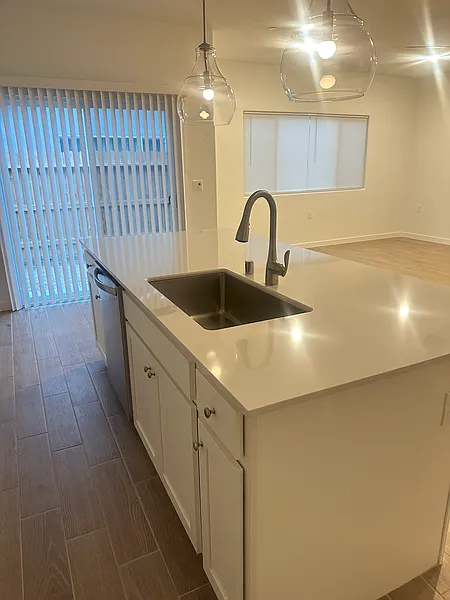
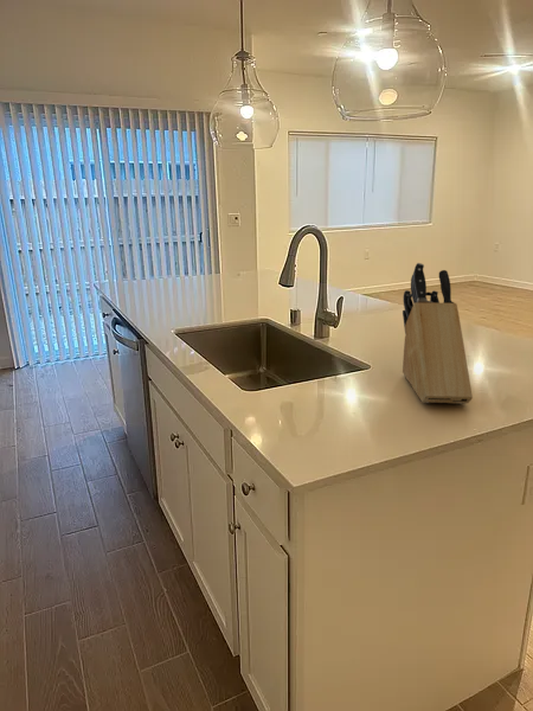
+ knife block (434, 327)
